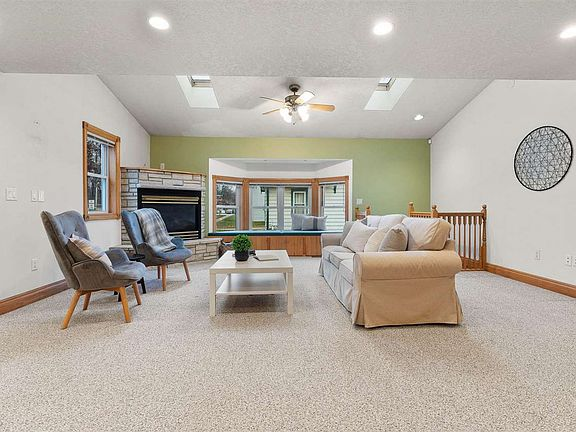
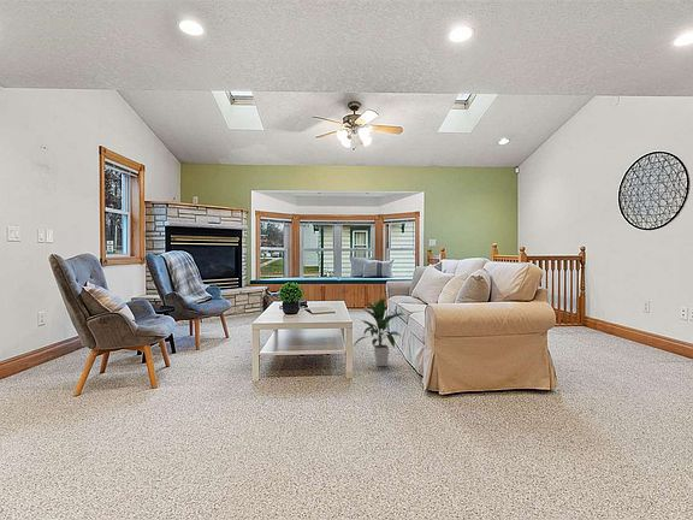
+ indoor plant (379, 330)
